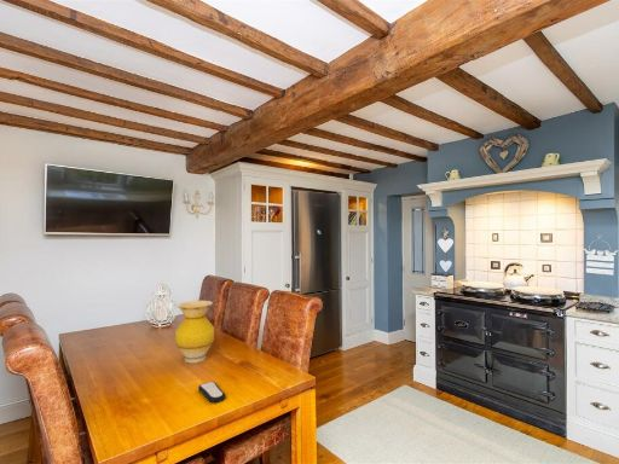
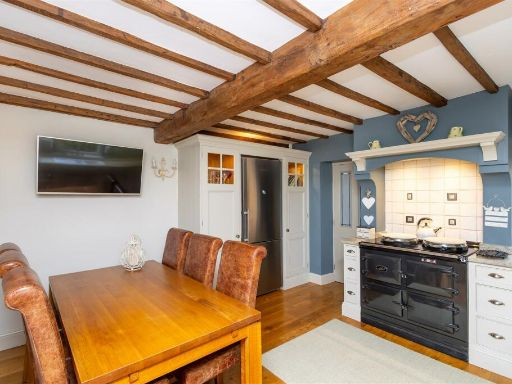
- vase (195, 331)
- remote control (212, 392)
